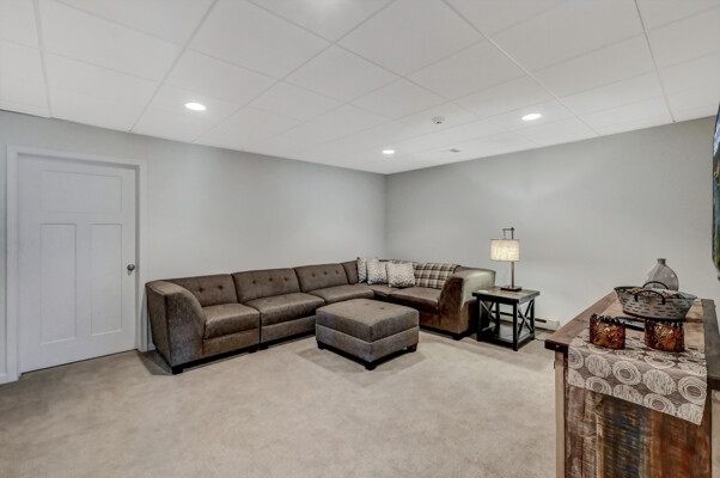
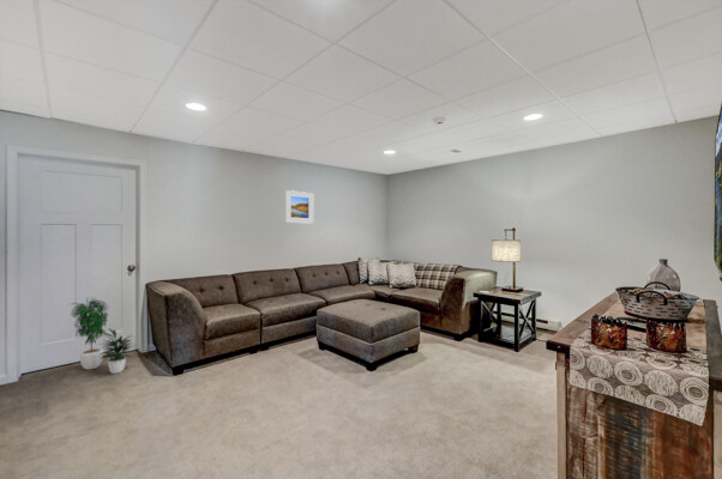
+ potted plant (102, 333)
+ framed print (300, 207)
